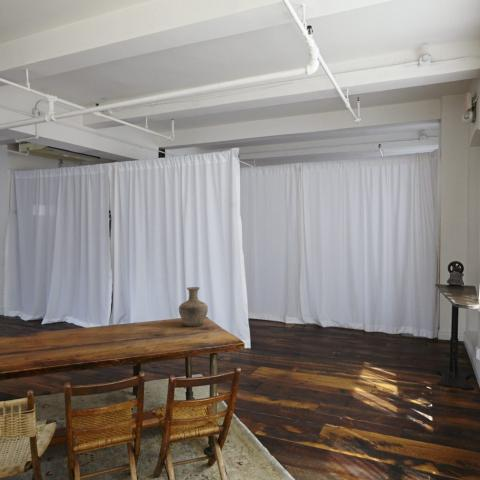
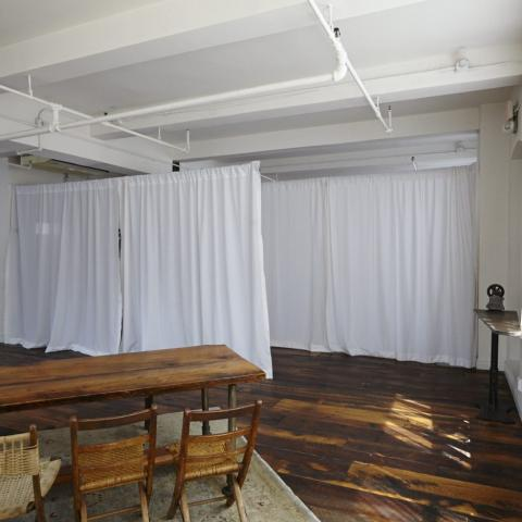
- vase (193, 306)
